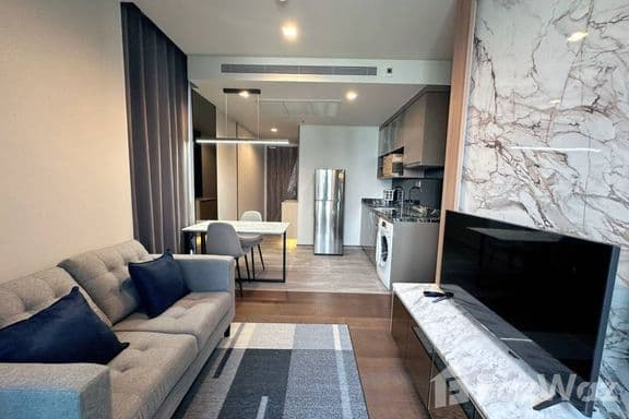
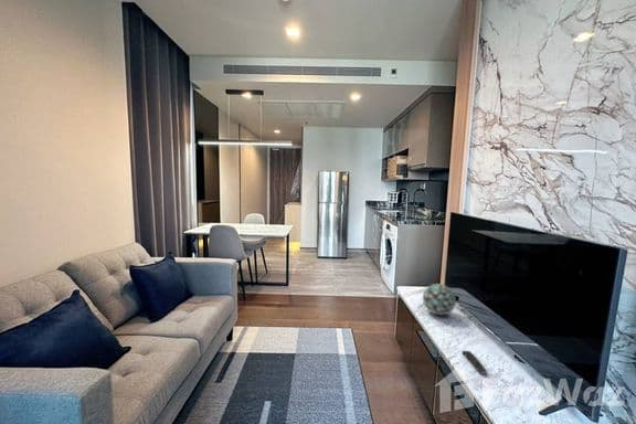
+ decorative ball (438, 298)
+ remote control (474, 361)
